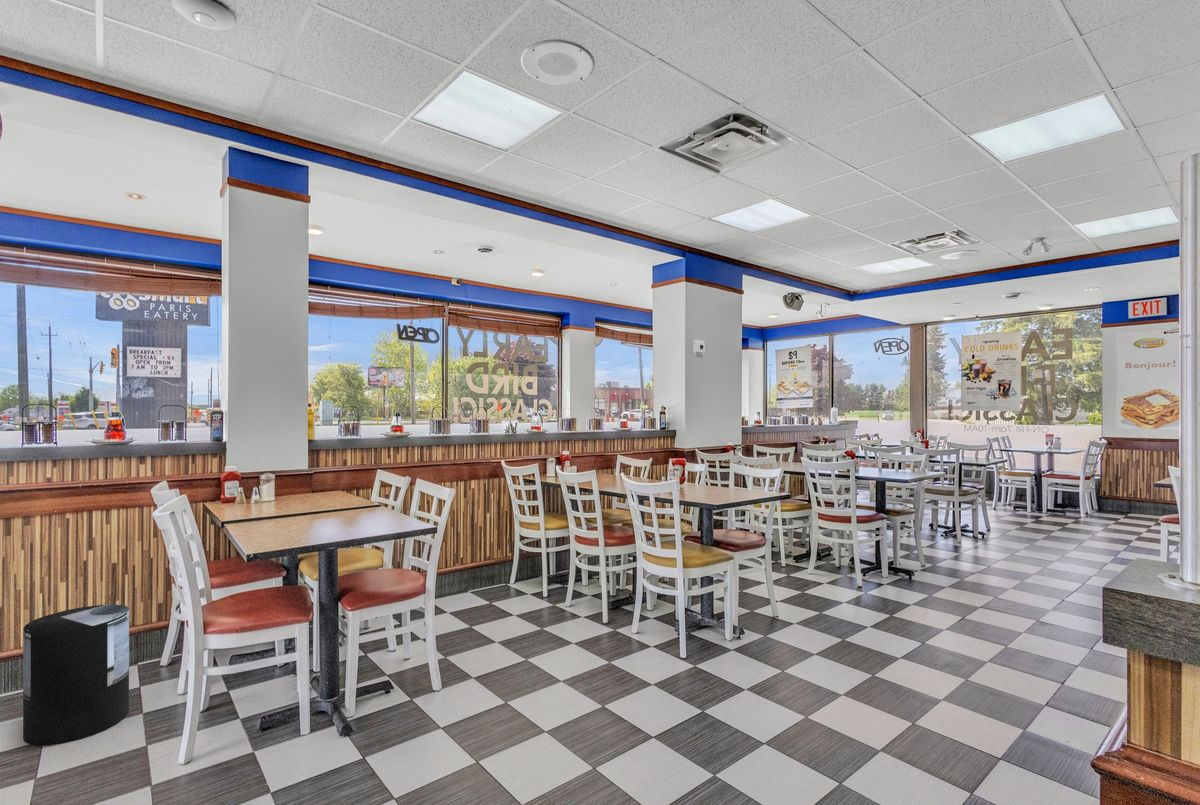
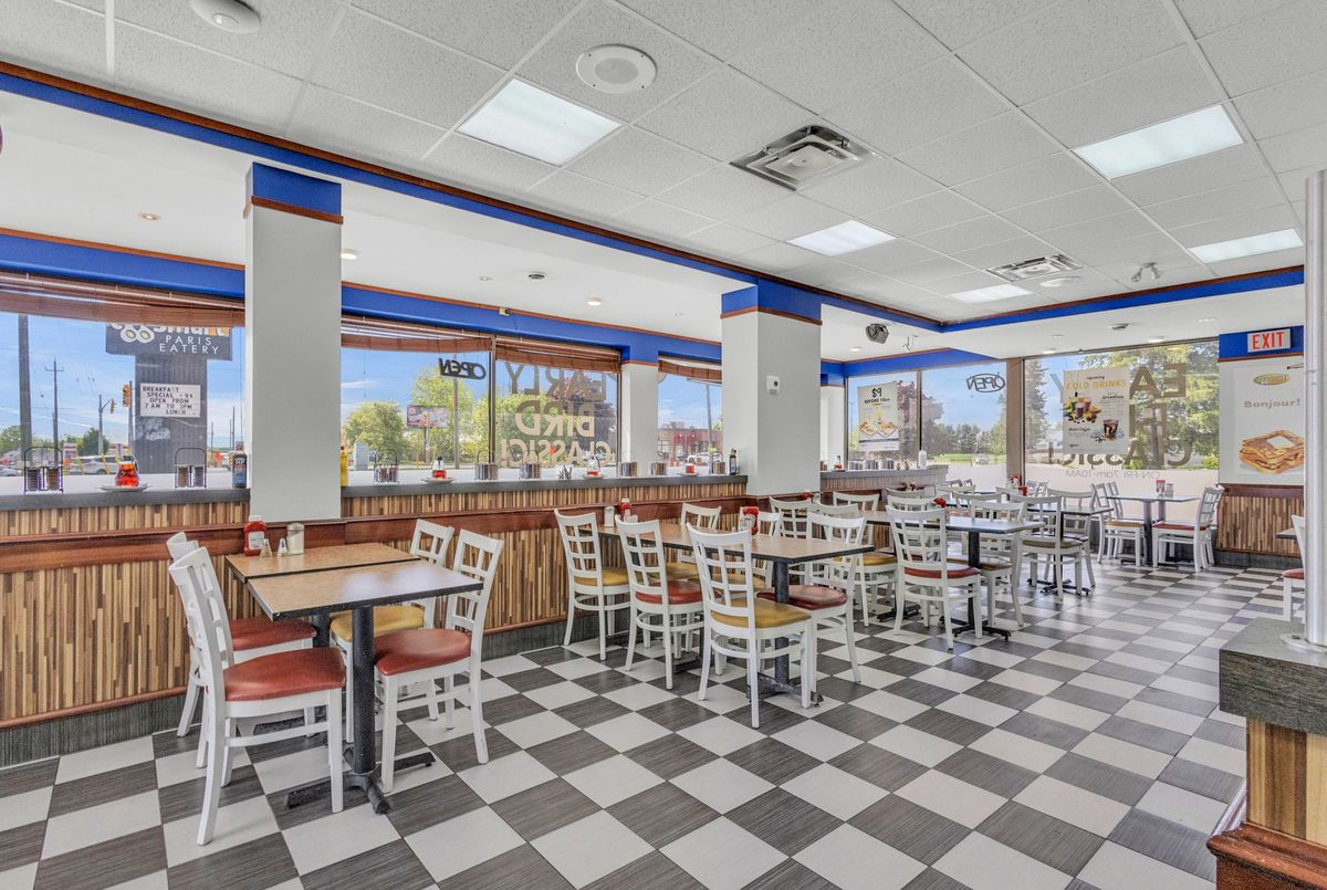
- trash can (78, 670)
